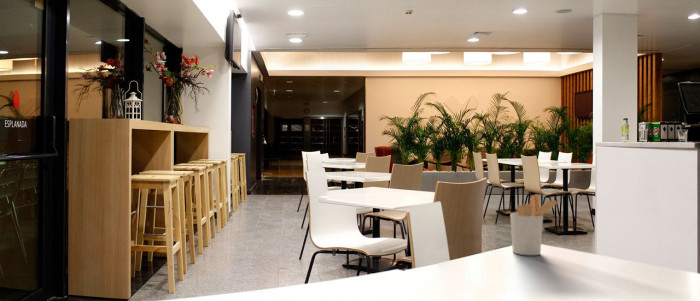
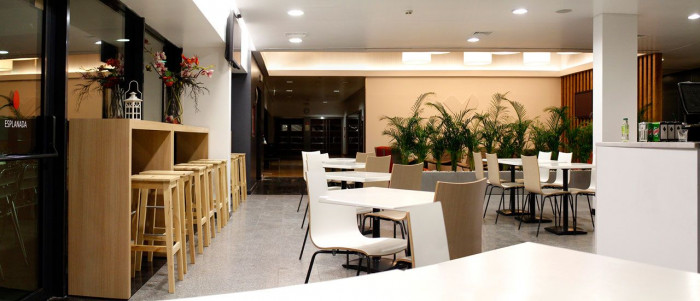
- utensil holder (534, 224)
